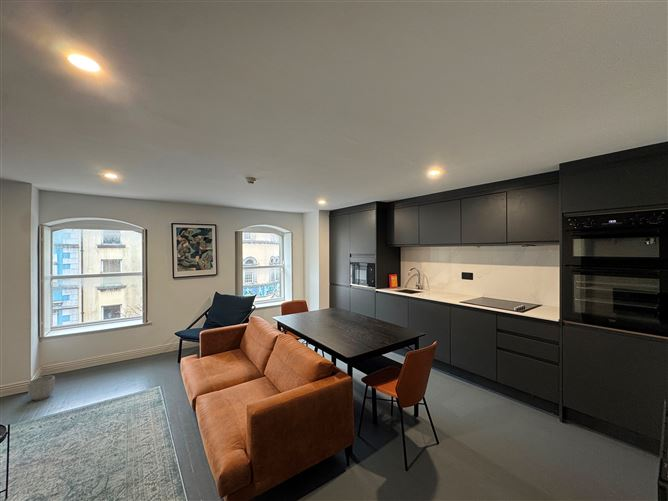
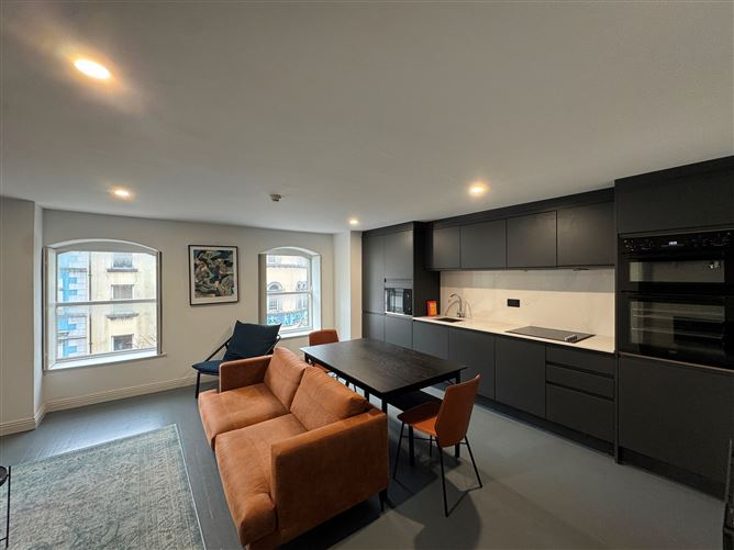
- planter (41, 388)
